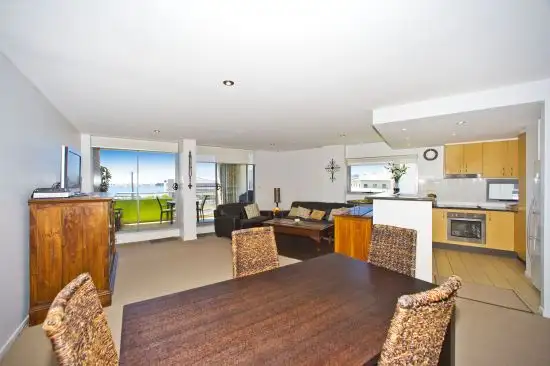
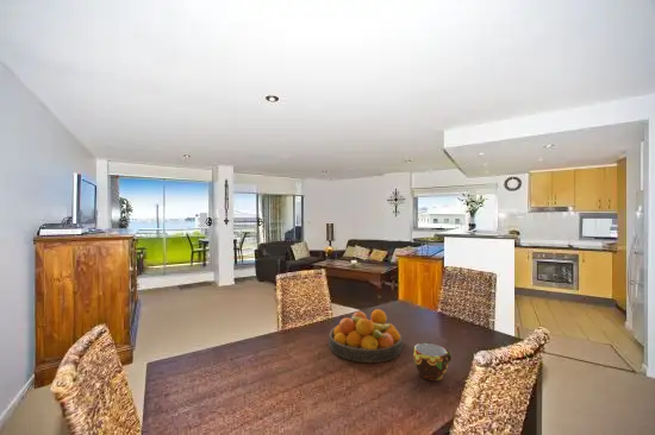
+ fruit bowl (364, 329)
+ cup (431, 361)
